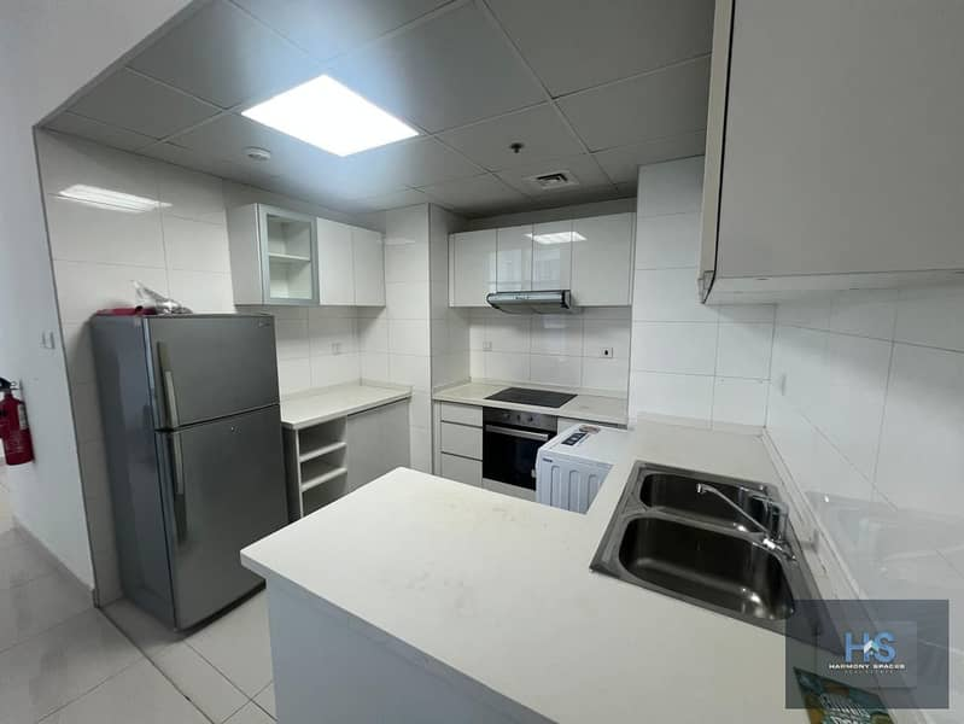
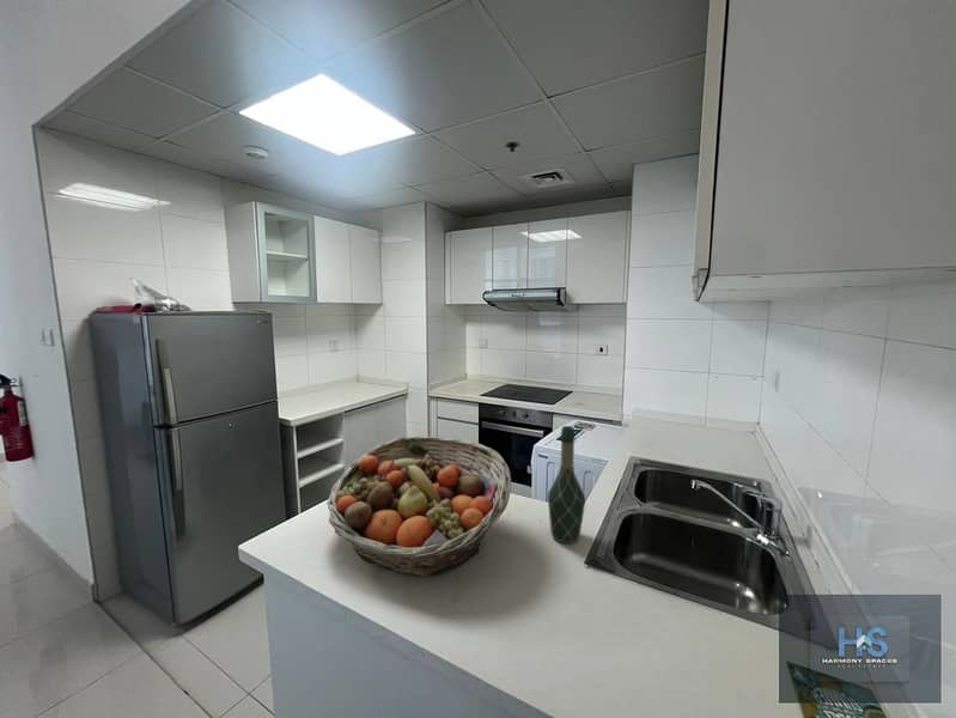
+ wine bottle (566, 482)
+ fruit basket (419, 497)
